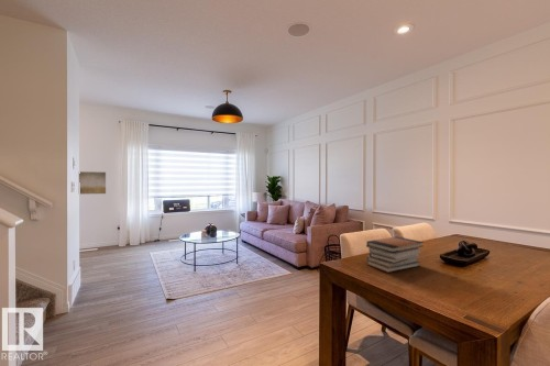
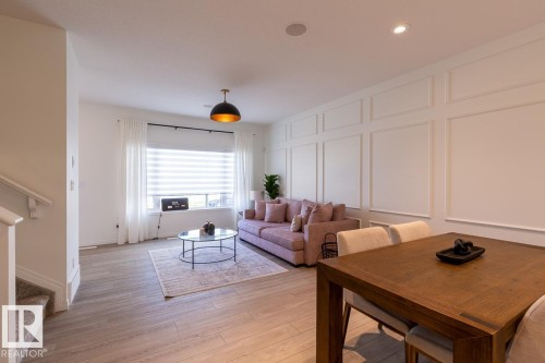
- wall art (92, 182)
- book stack (394, 253)
